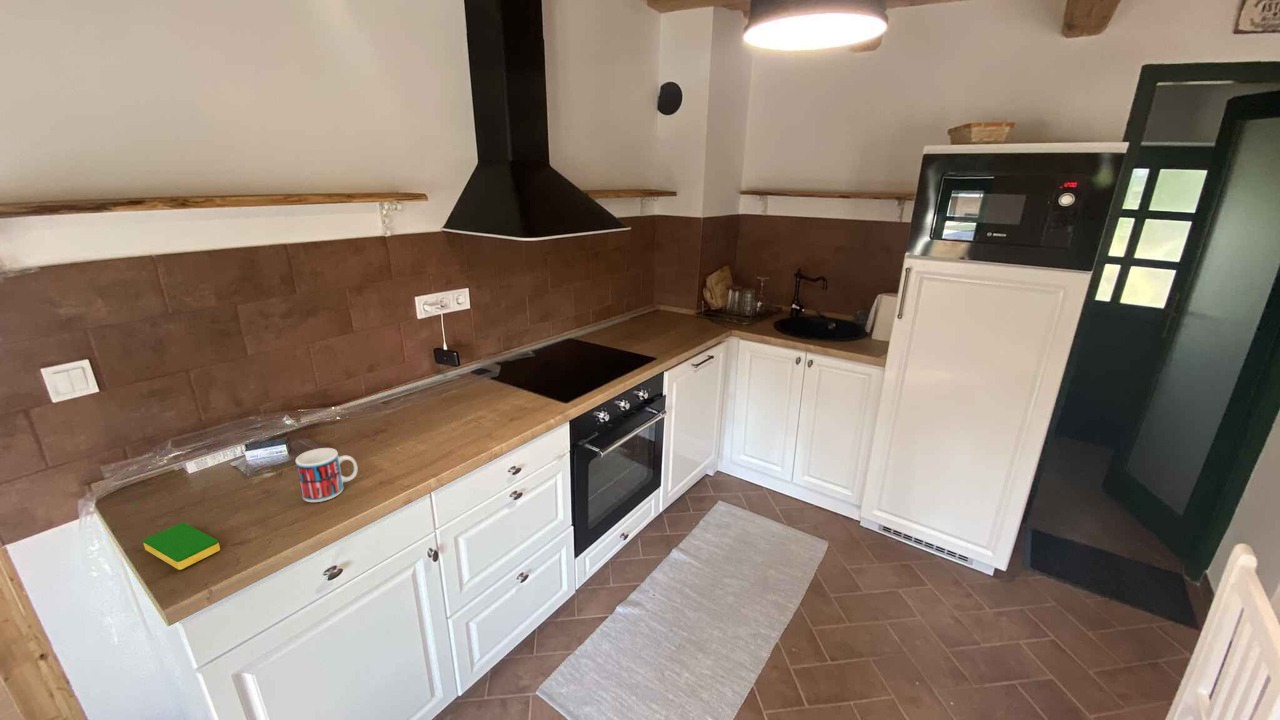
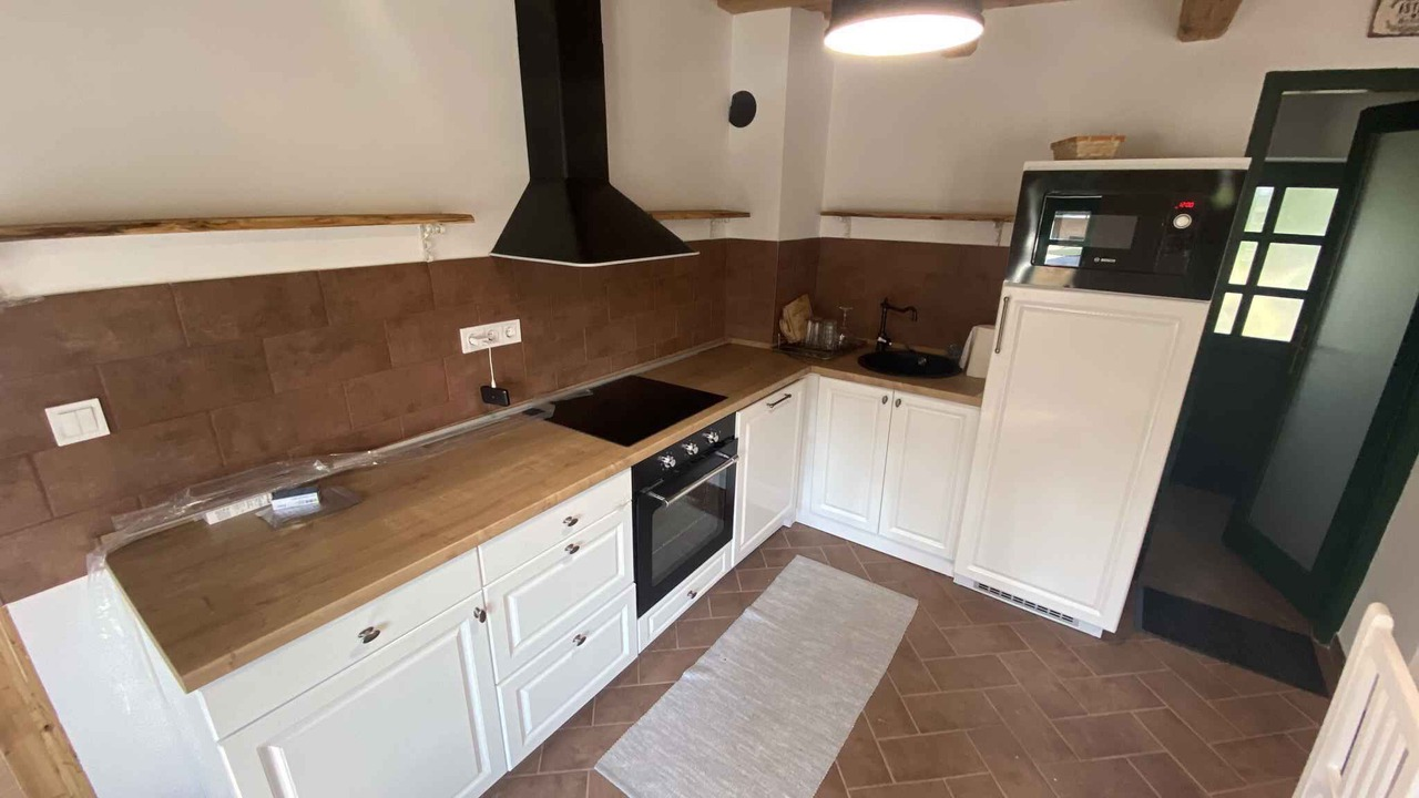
- dish sponge (181, 545)
- mug (327, 471)
